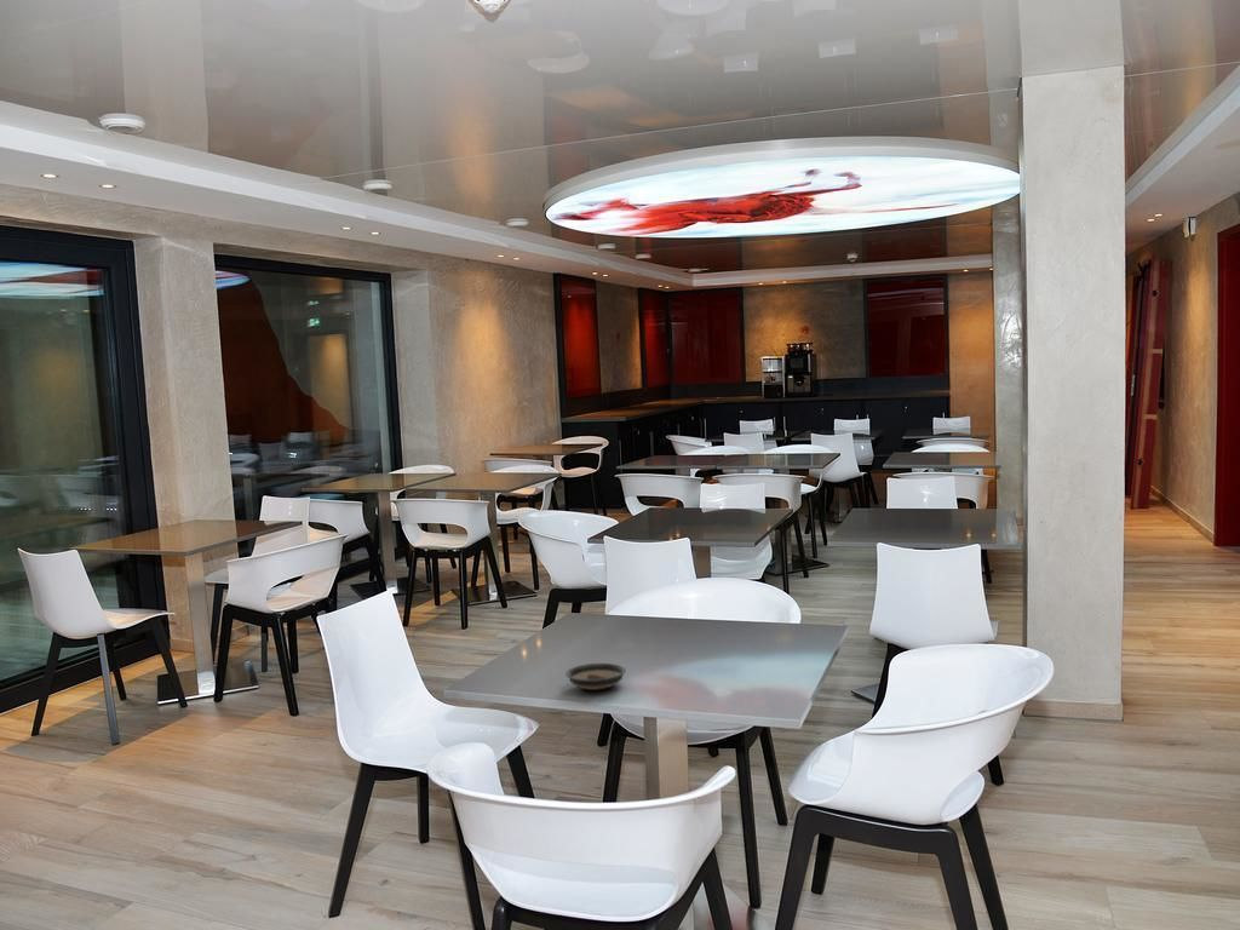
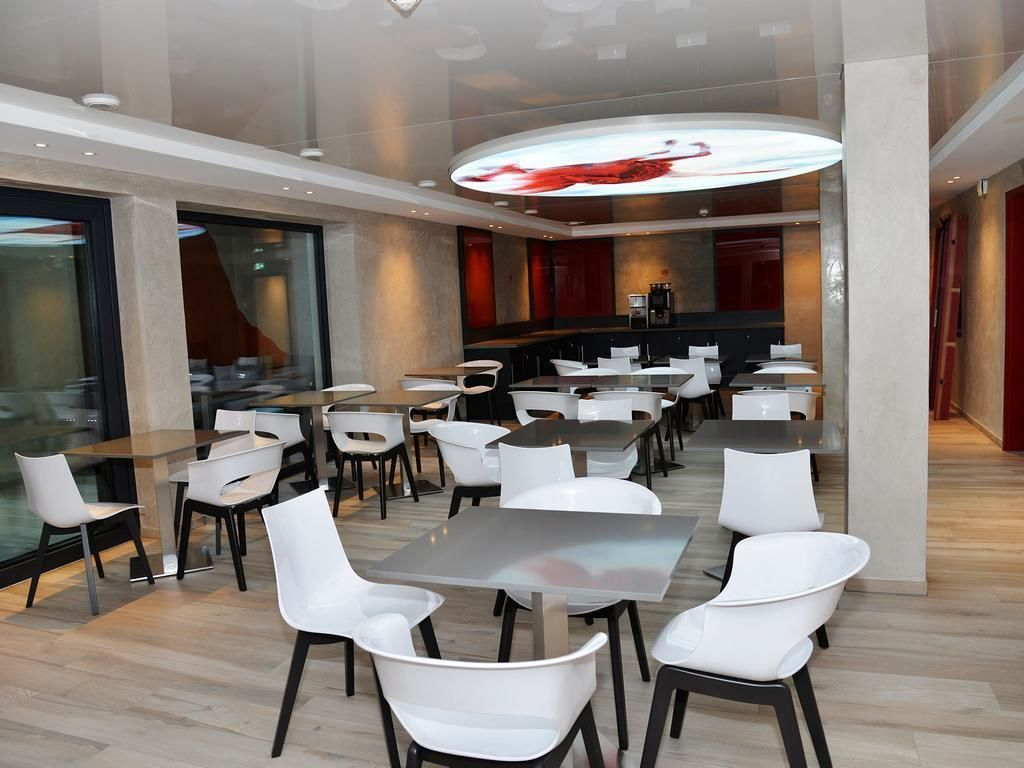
- saucer (596, 678)
